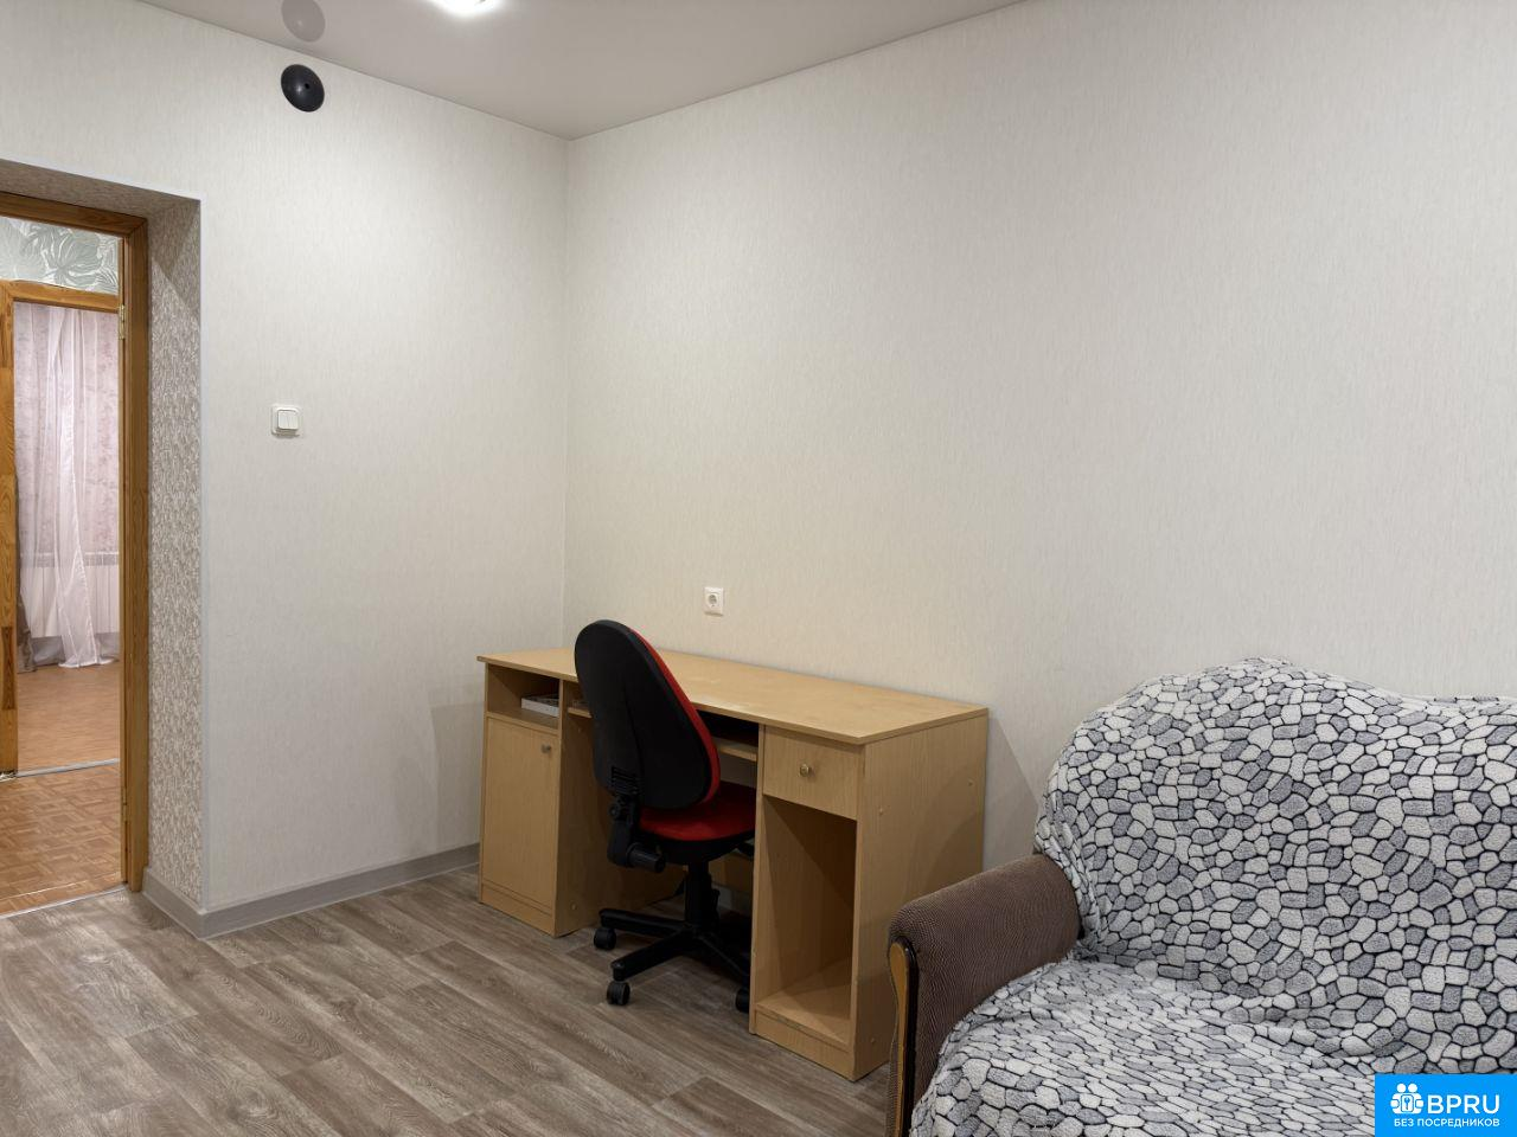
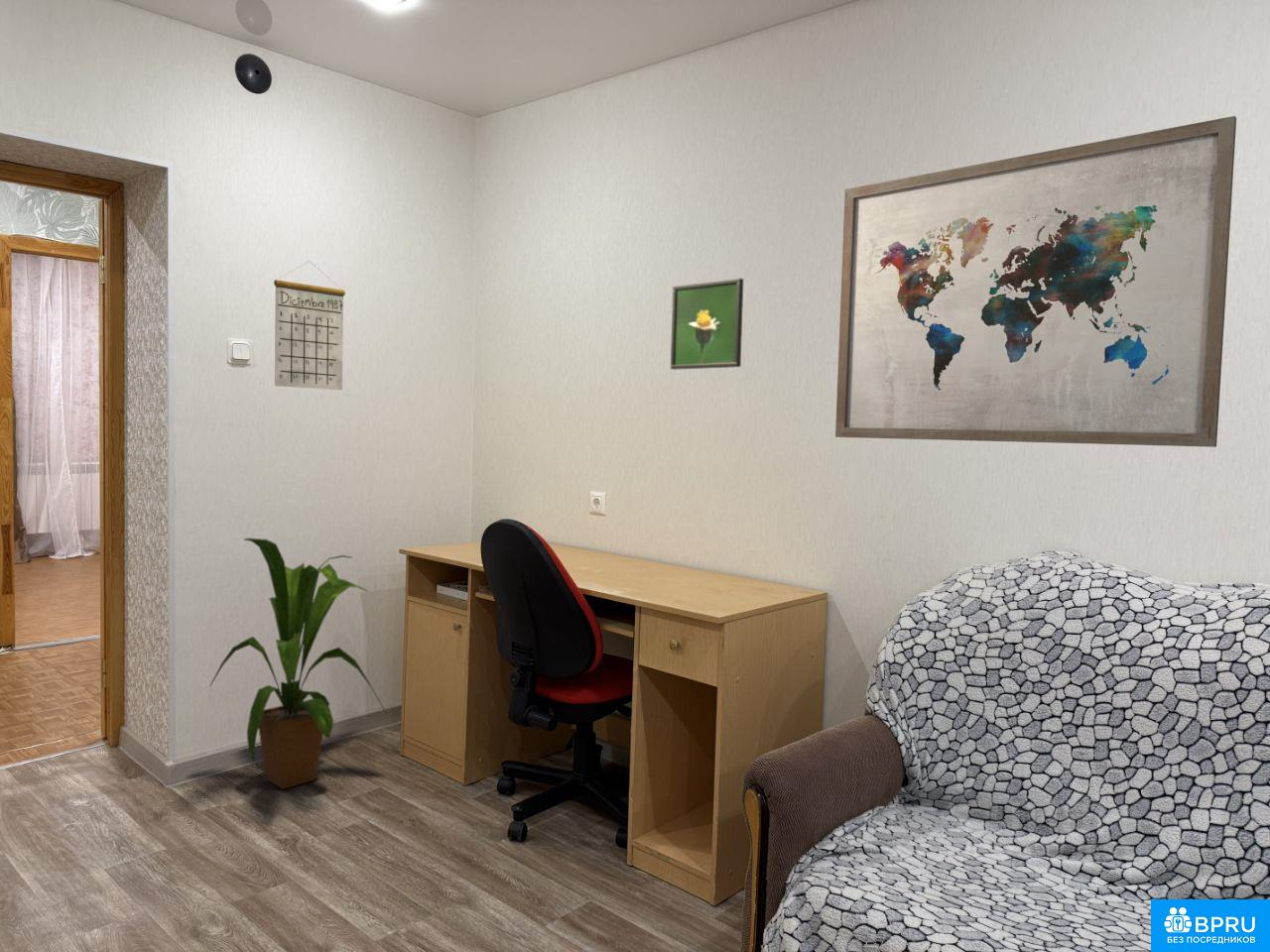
+ calendar (310, 324)
+ house plant (310, 651)
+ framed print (705, 325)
+ wall art (1006, 300)
